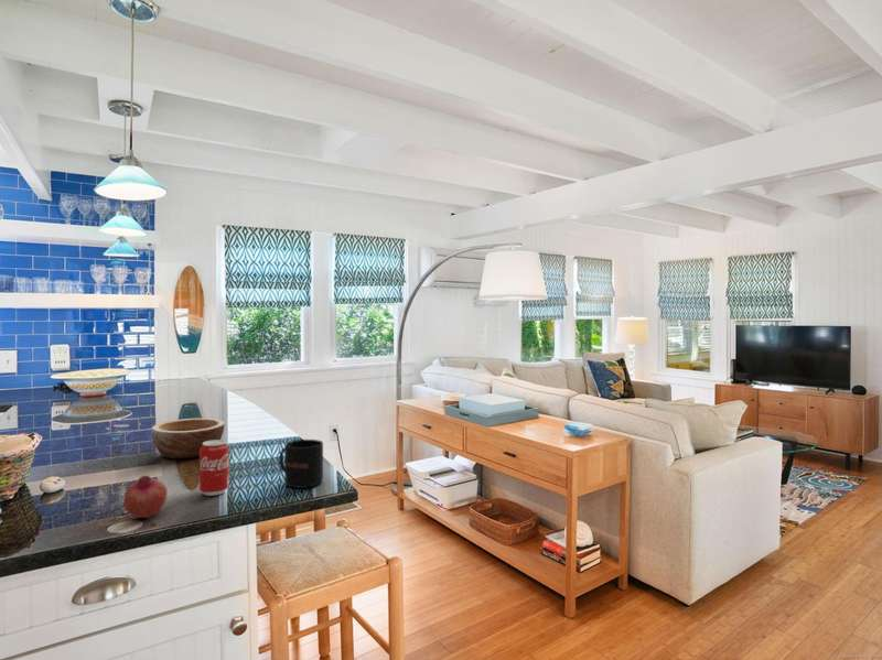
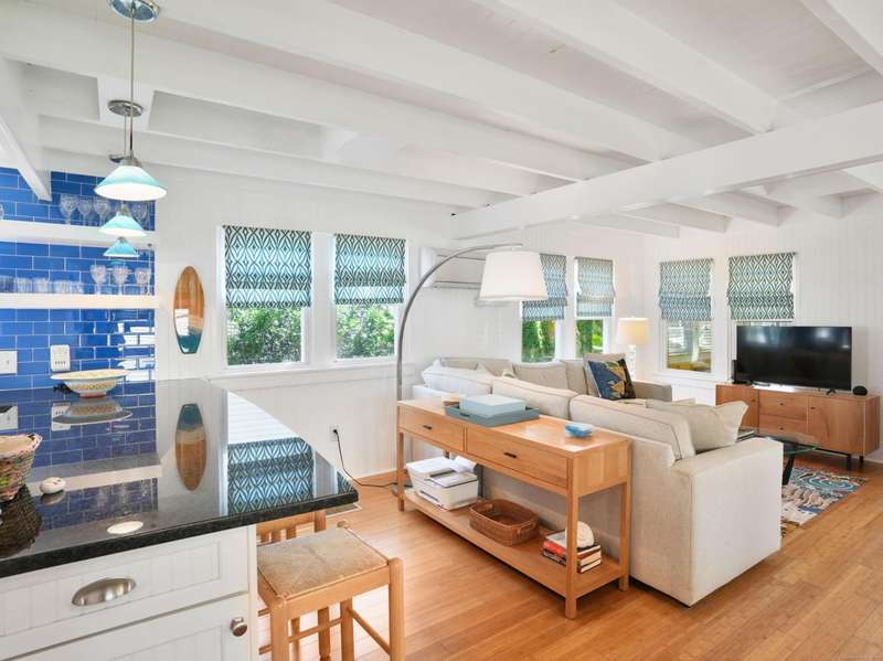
- beverage can (214, 467)
- mug (300, 462)
- fruit (146, 494)
- bowl (189, 439)
